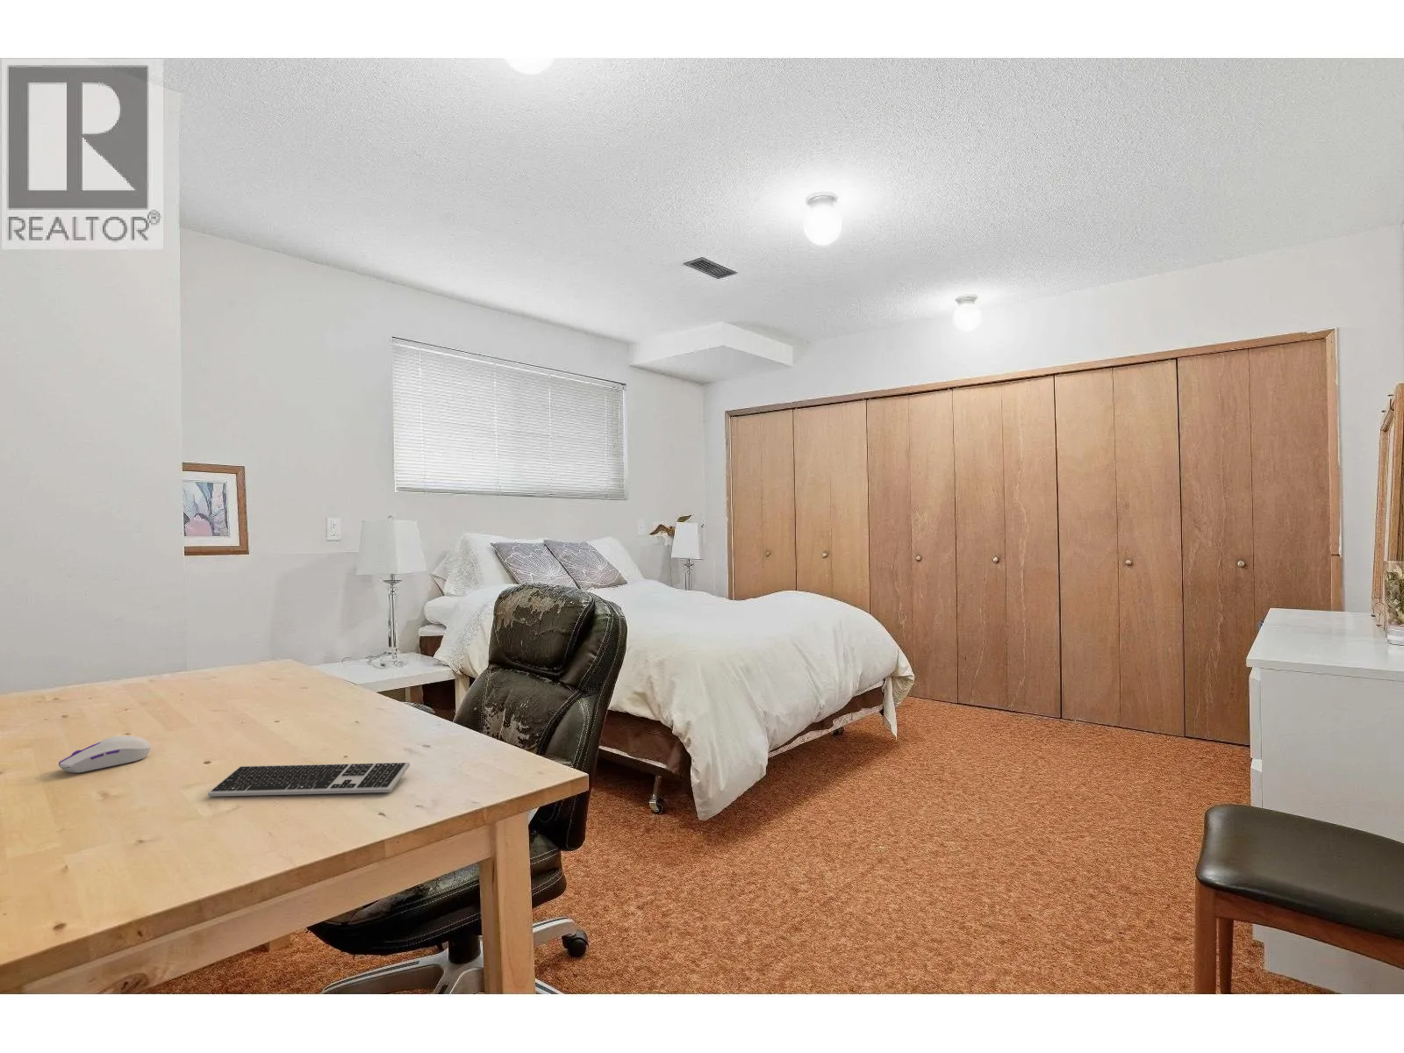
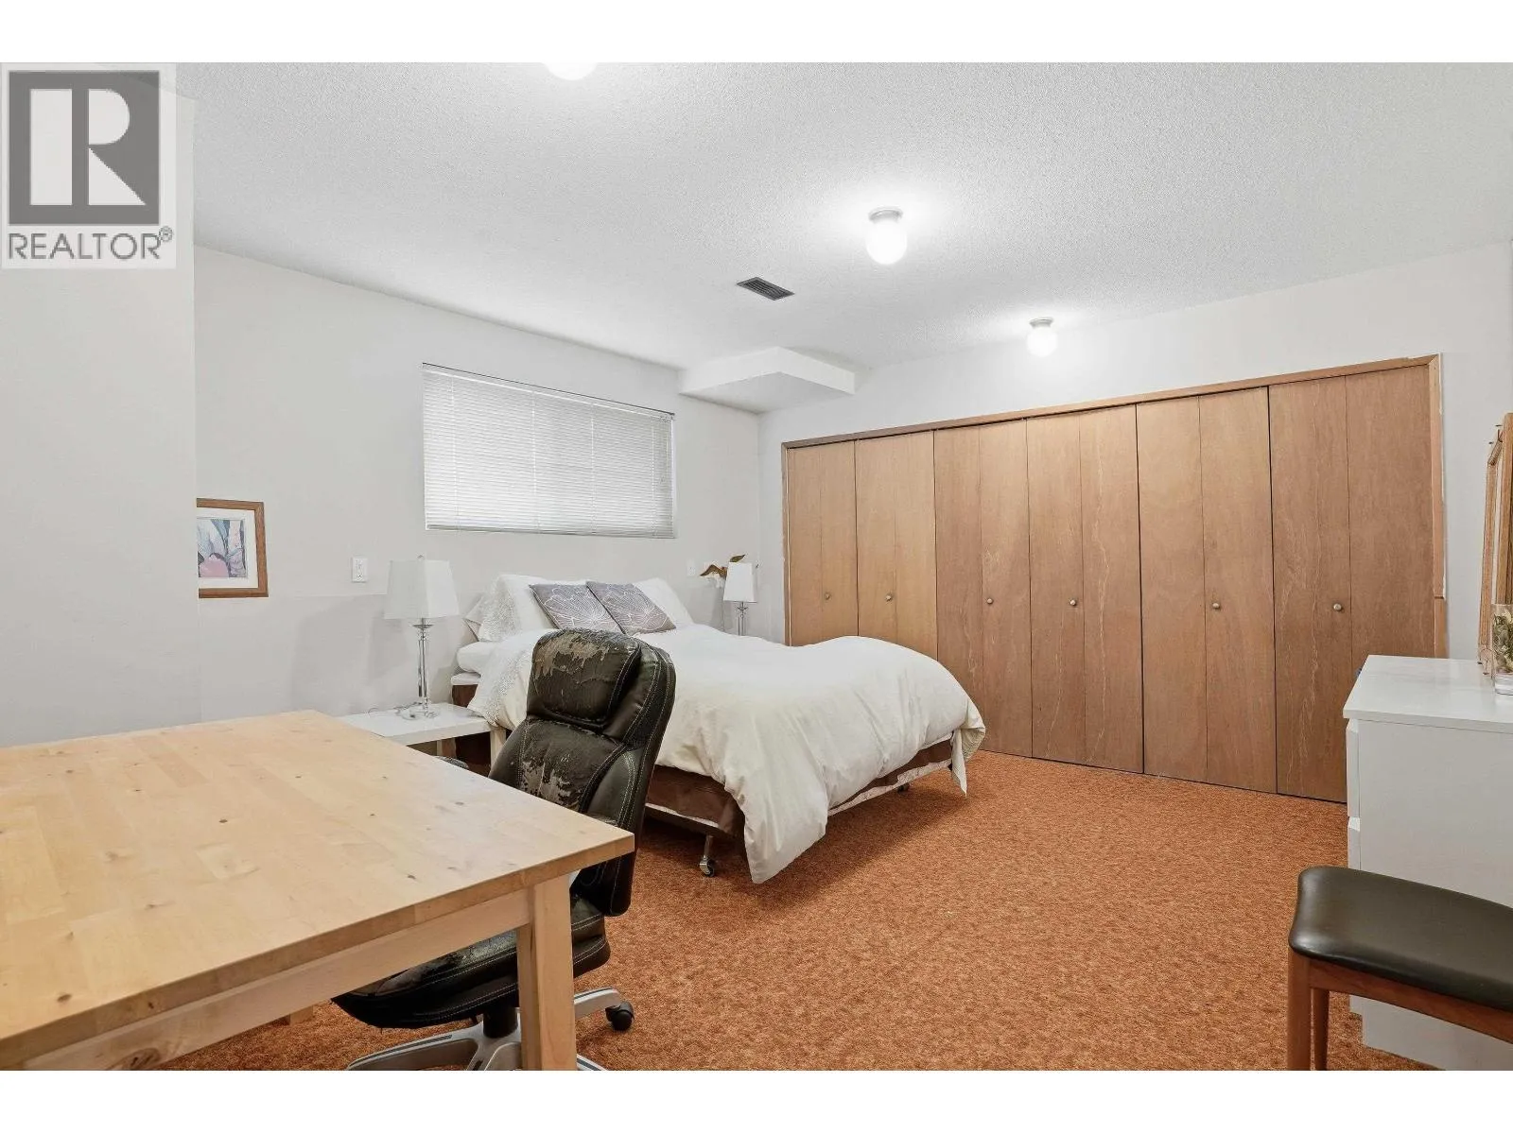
- keyboard (313, 779)
- computer mouse (106, 751)
